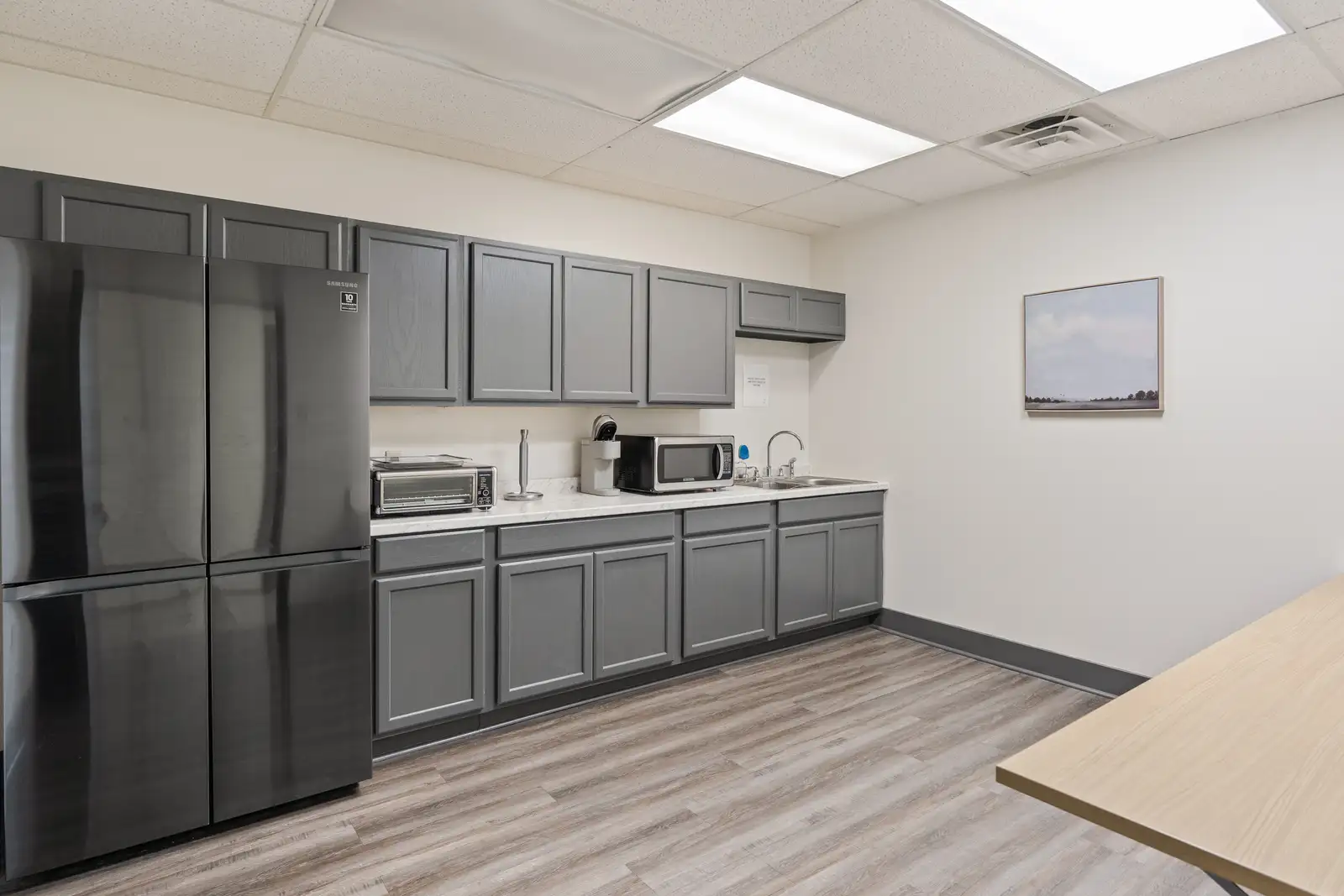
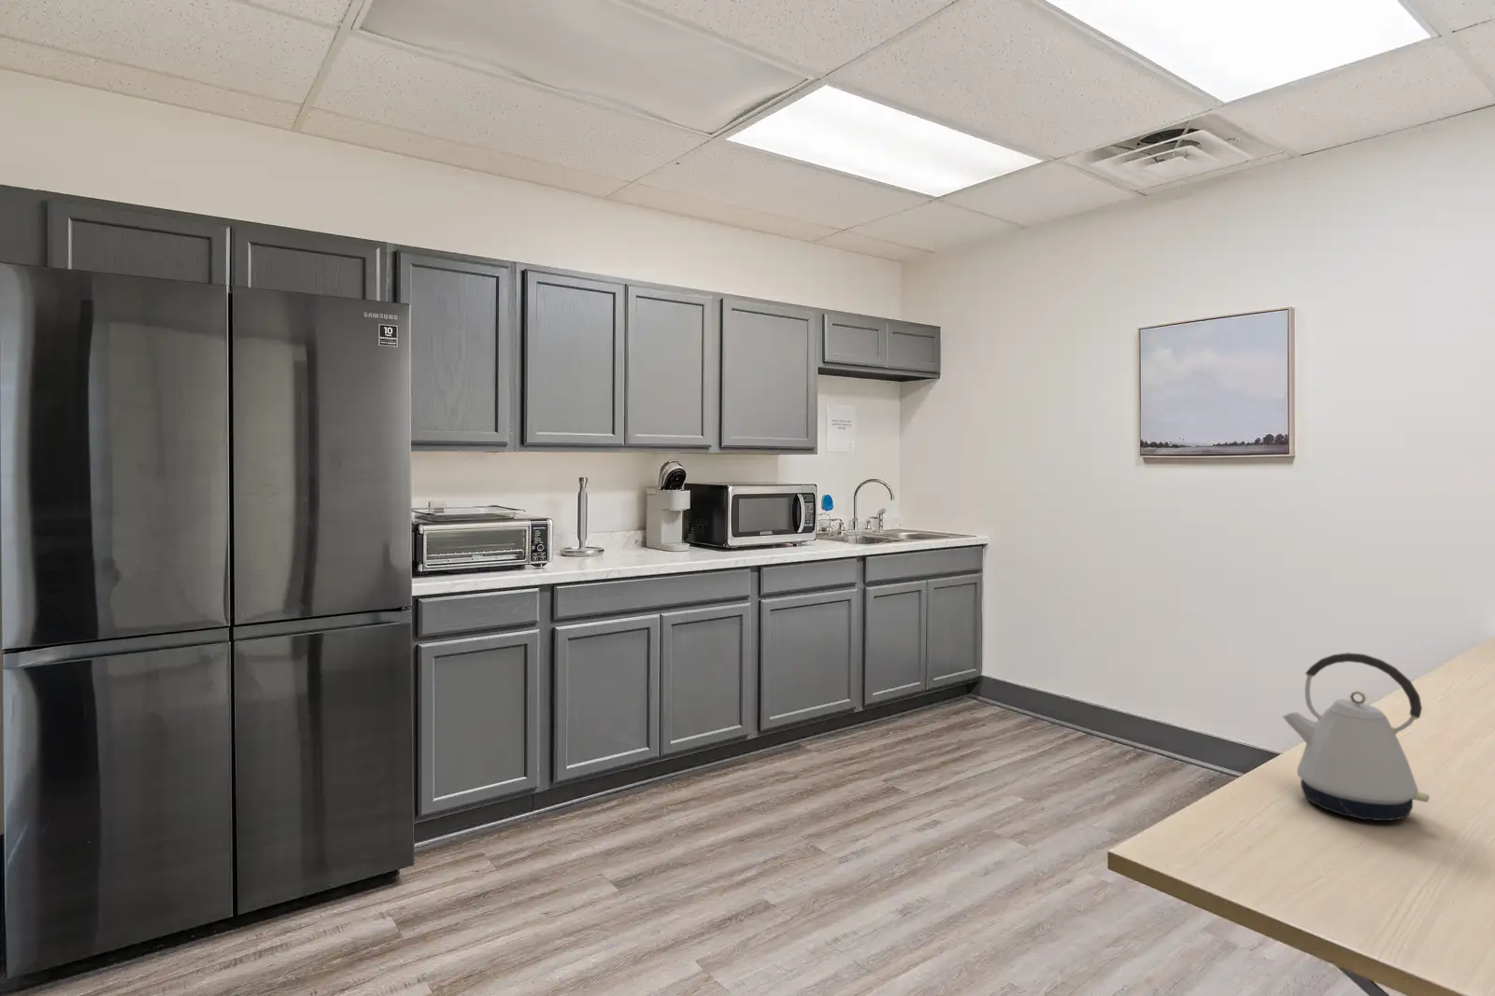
+ kettle (1352, 729)
